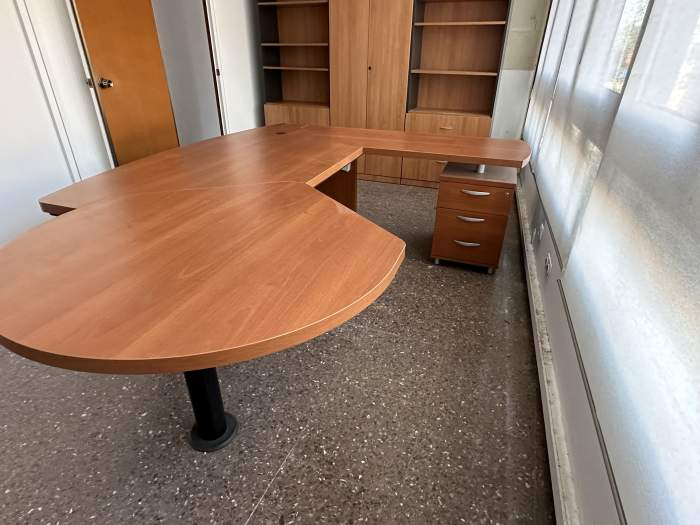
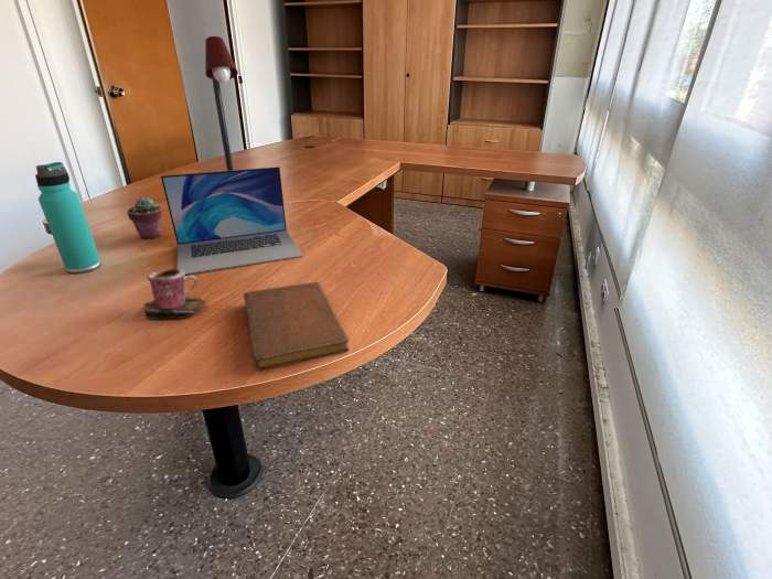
+ notebook (291, 319)
+ mug (173, 290)
+ laptop (233, 216)
+ potted succulent (146, 216)
+ thermos bottle (66, 218)
+ desk lamp (224, 120)
